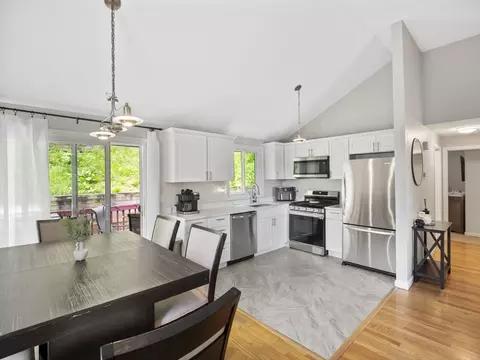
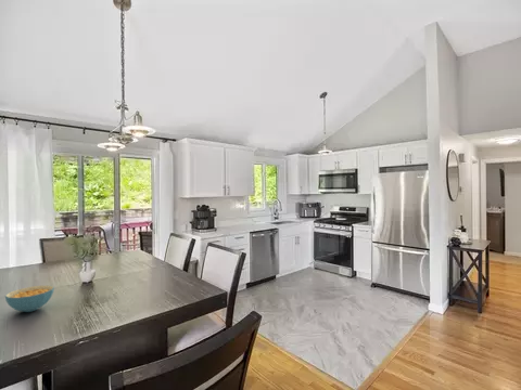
+ cereal bowl (30, 300)
